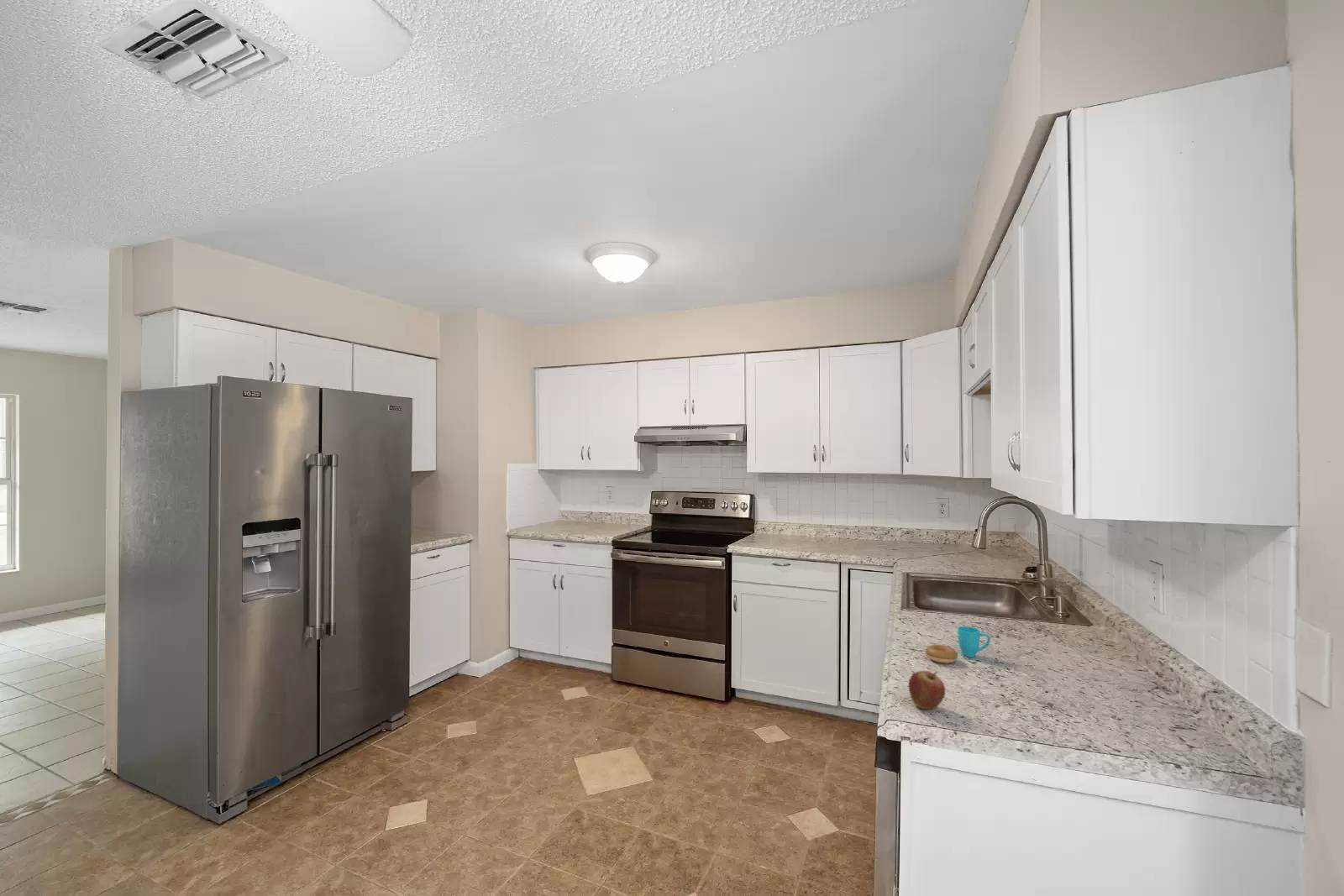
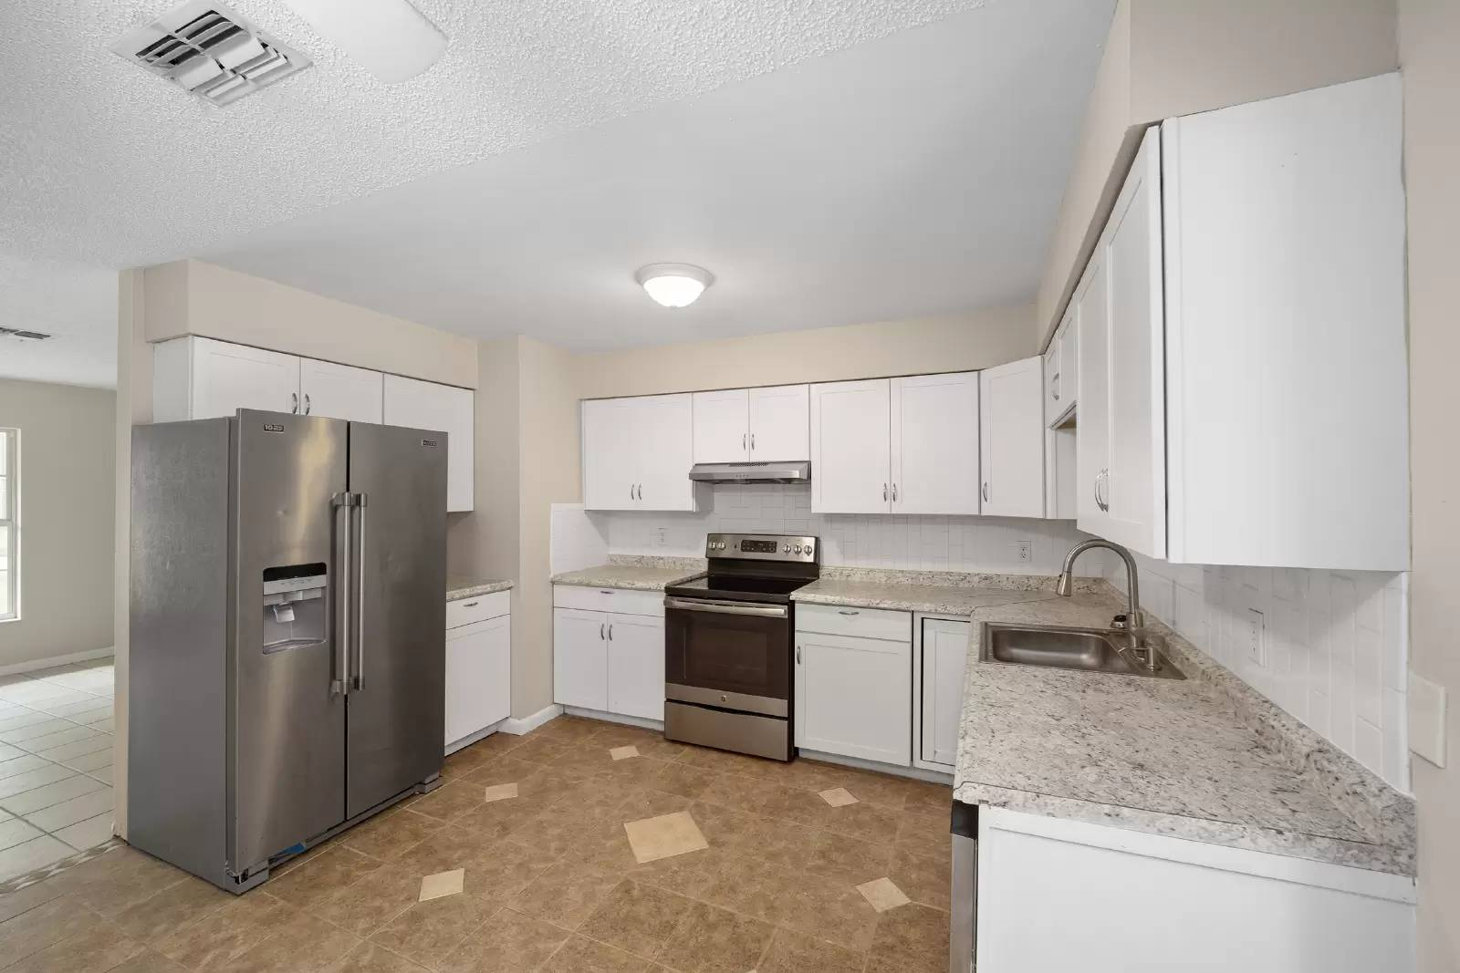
- cup (959, 645)
- fruit (927, 688)
